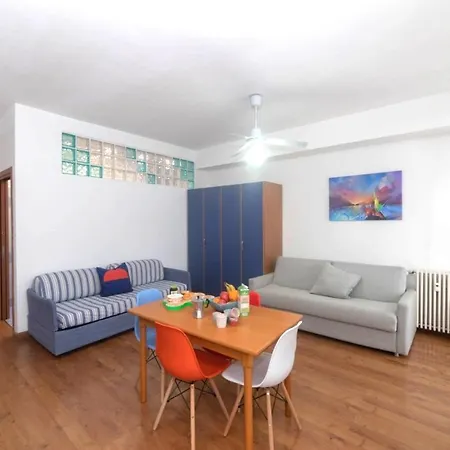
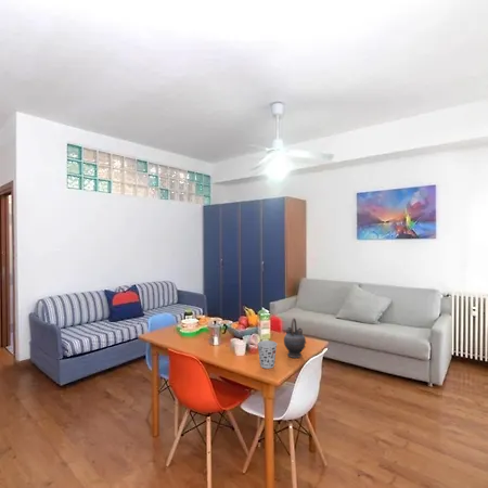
+ teapot (295, 336)
+ cup (267, 355)
